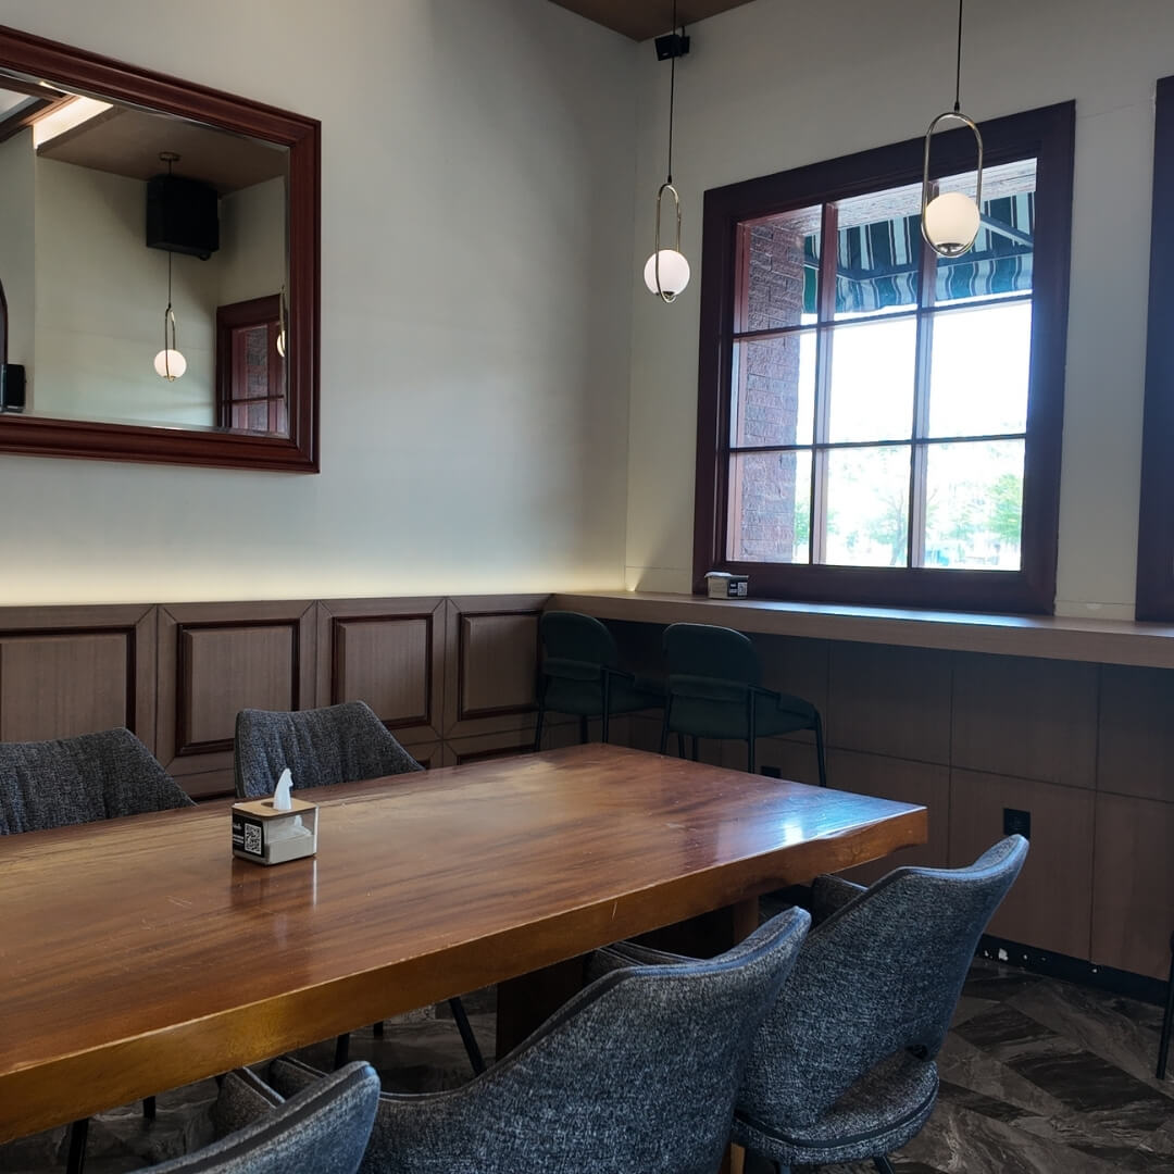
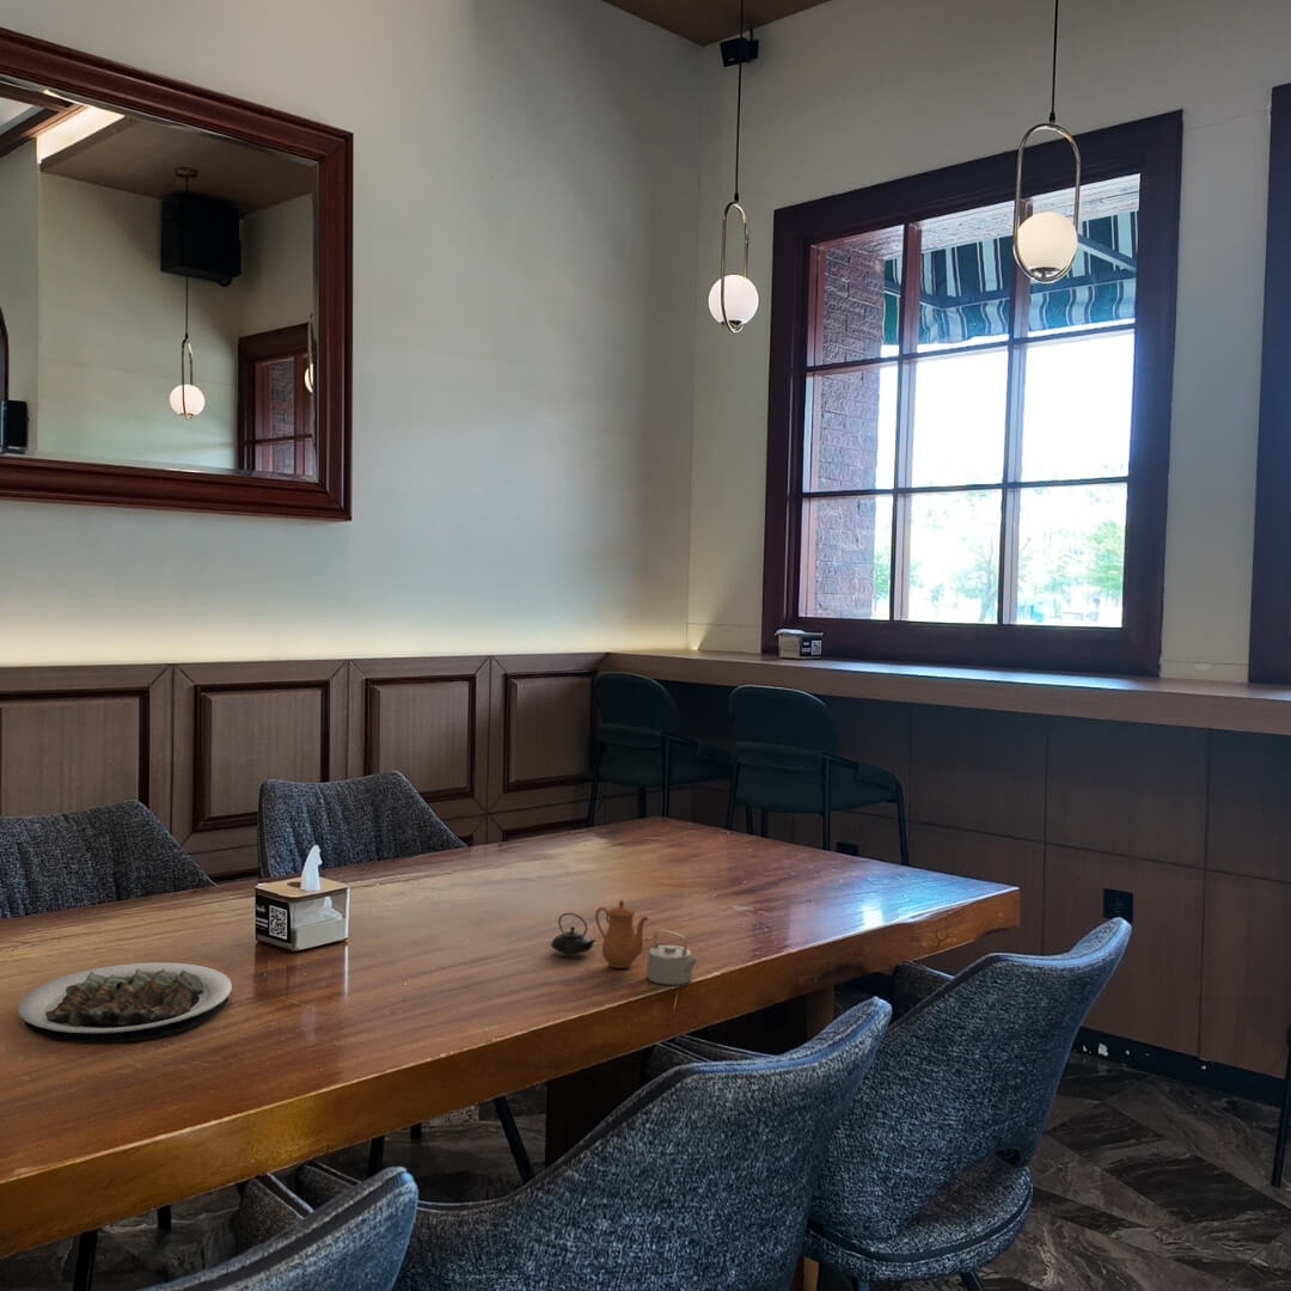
+ plate (128, 993)
+ teapot (624, 932)
